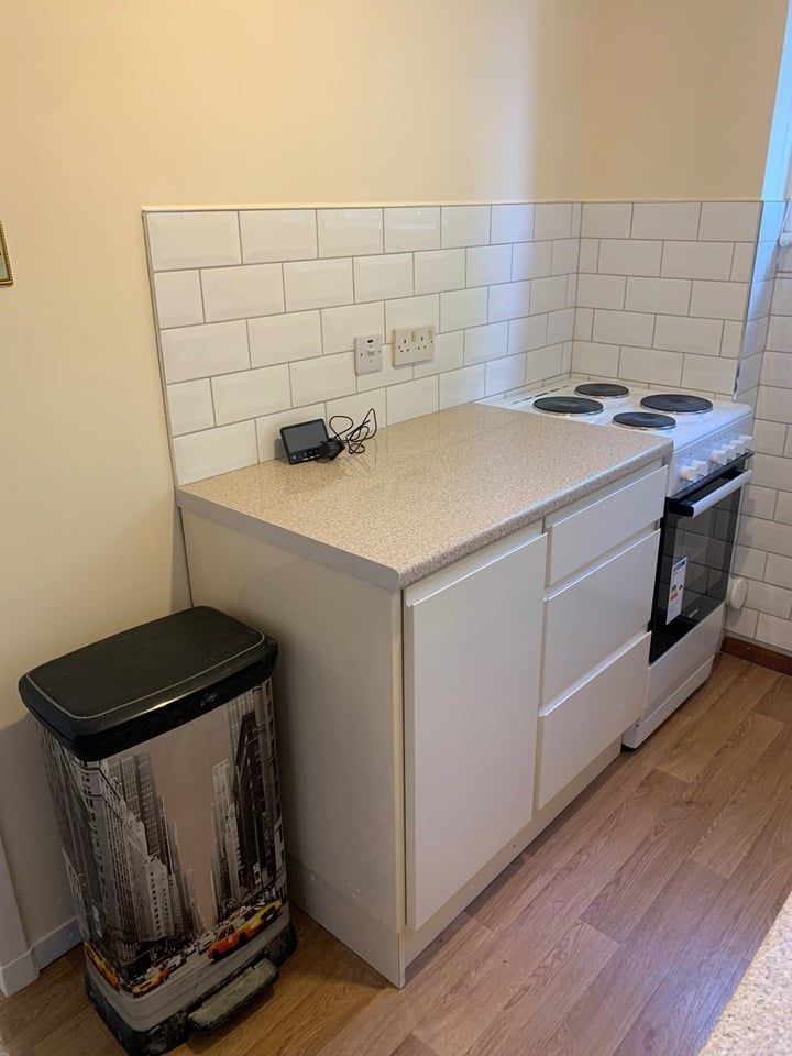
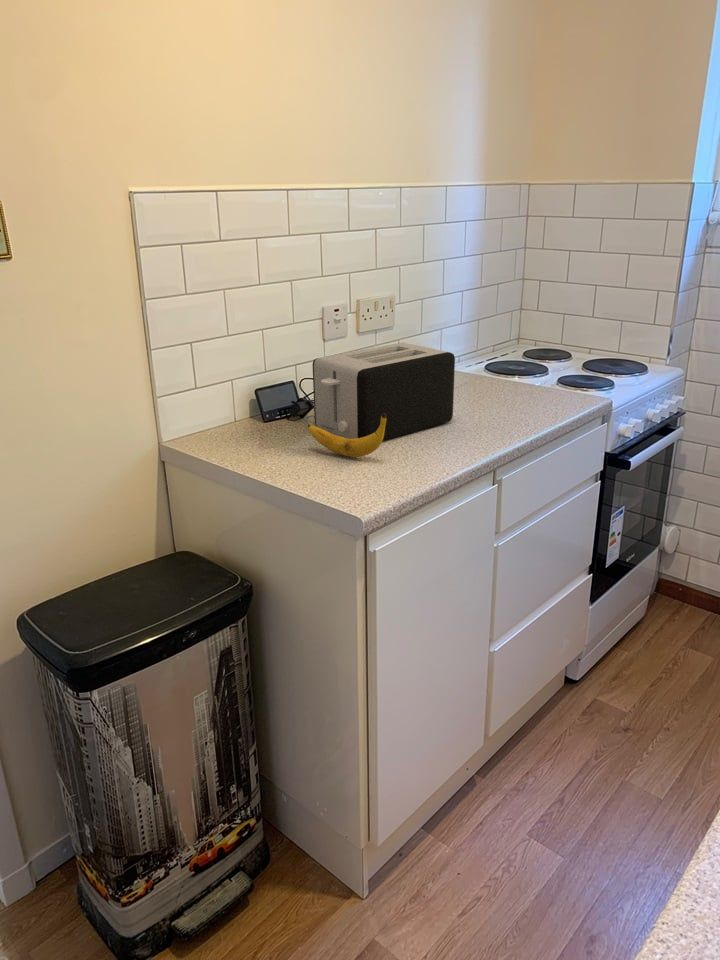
+ banana (343, 437)
+ toaster (384, 390)
